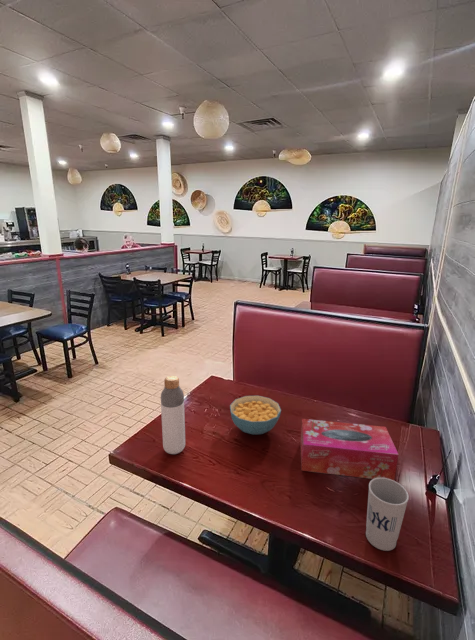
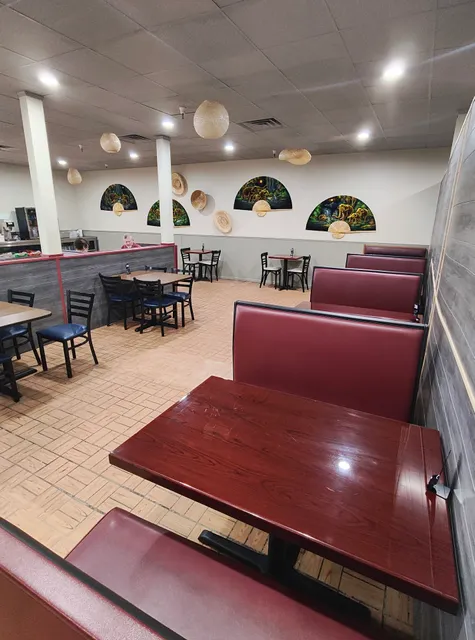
- tissue box (344, 447)
- cup (384, 514)
- bottle (173, 415)
- cereal bowl (254, 418)
